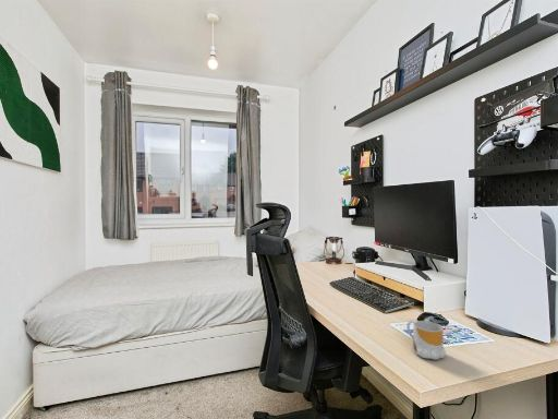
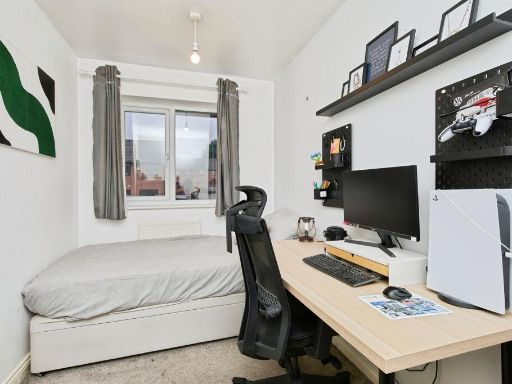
- mug (423, 337)
